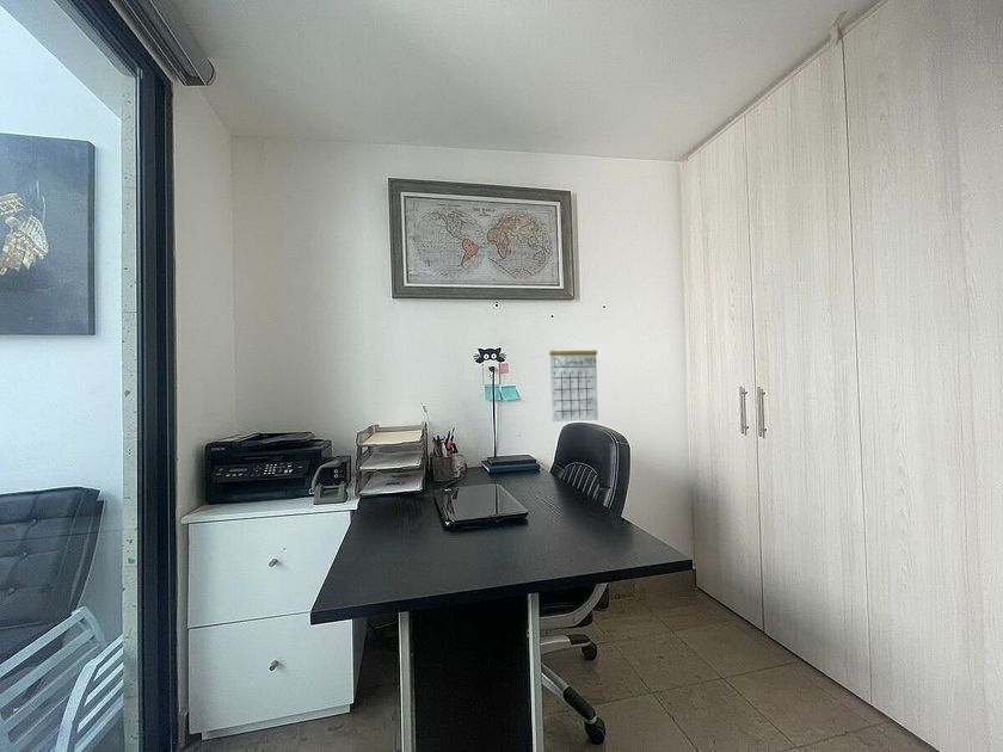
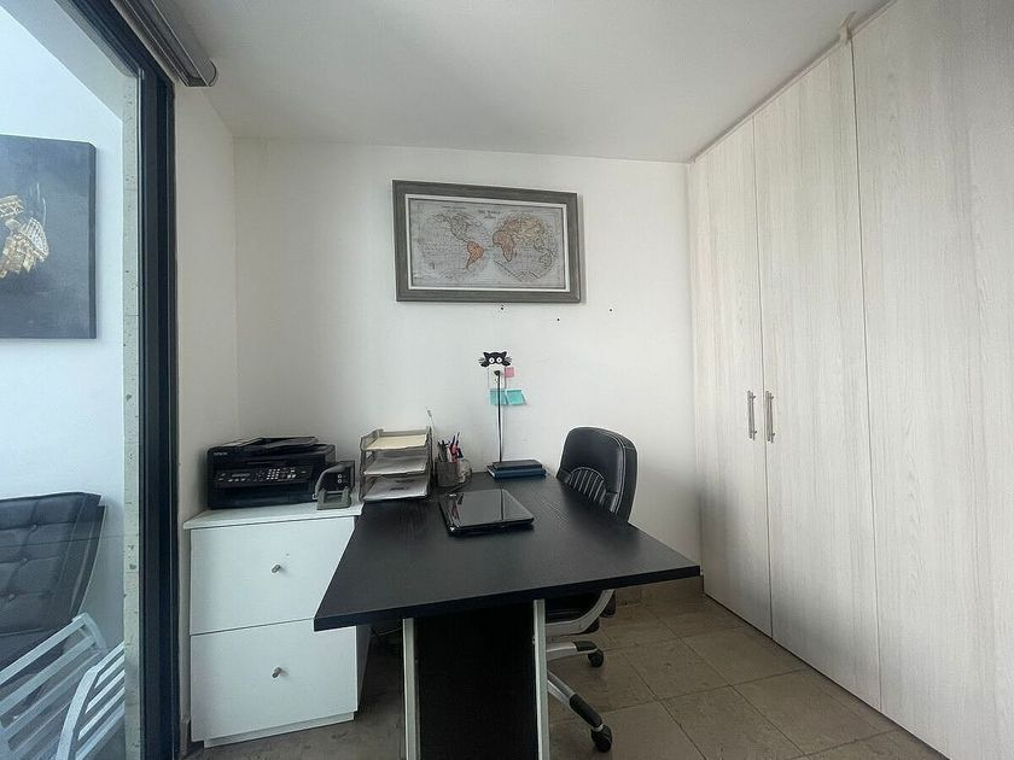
- calendar (573, 377)
